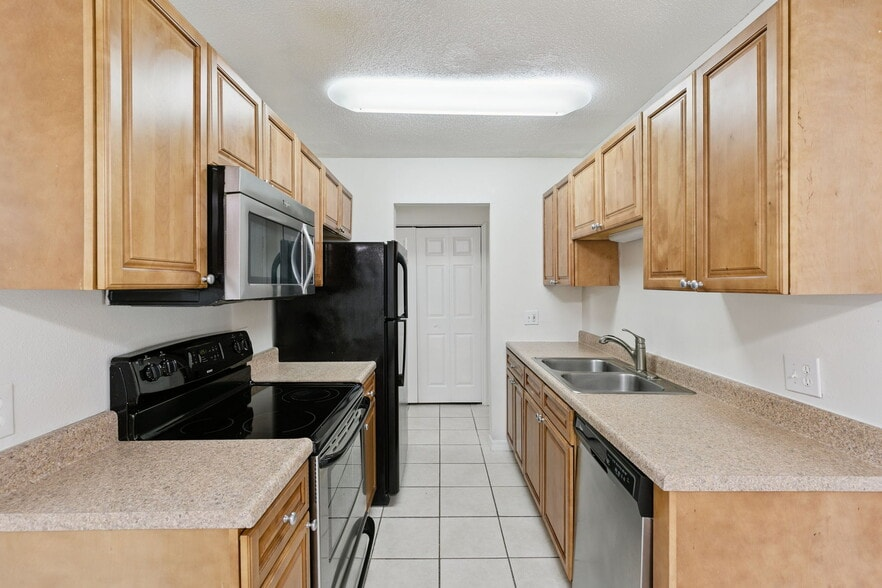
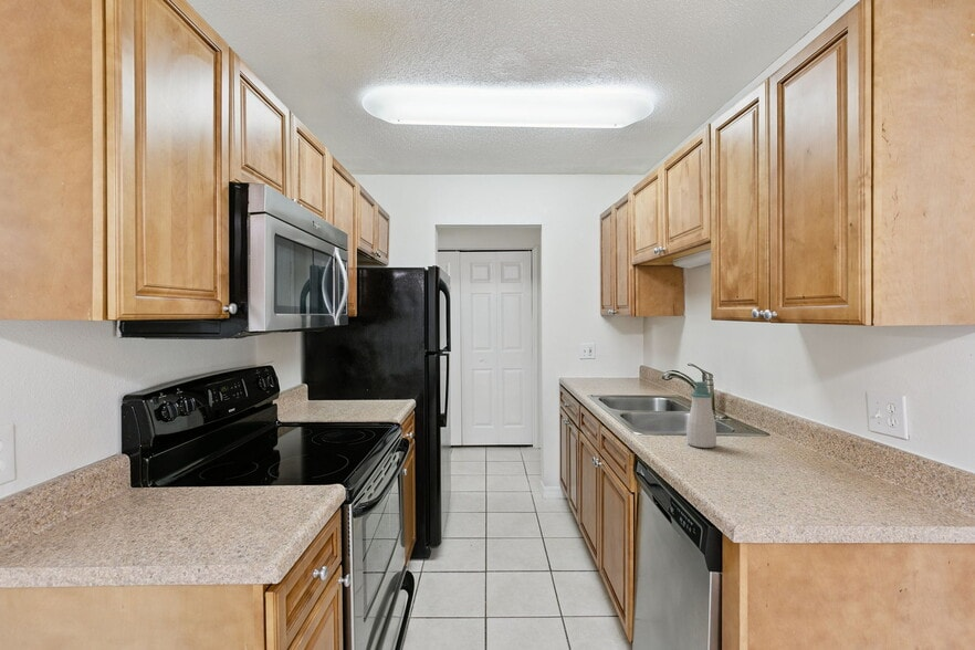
+ soap bottle (701, 413)
